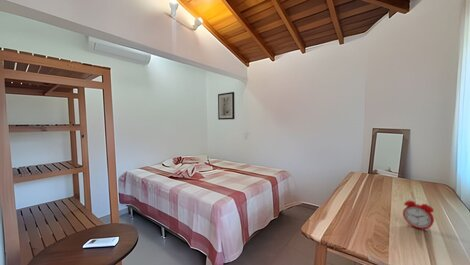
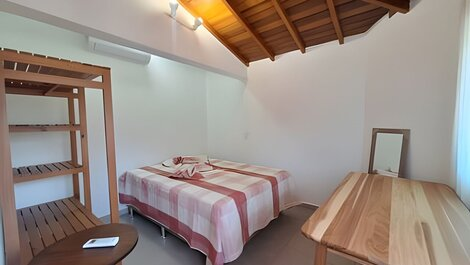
- alarm clock (418, 212)
- wall art (226, 106)
